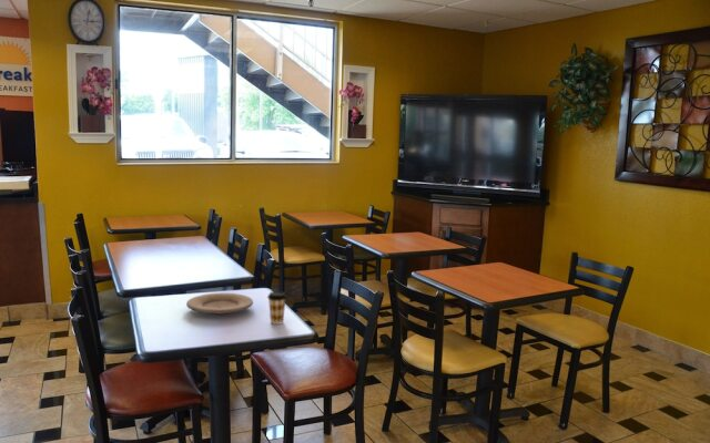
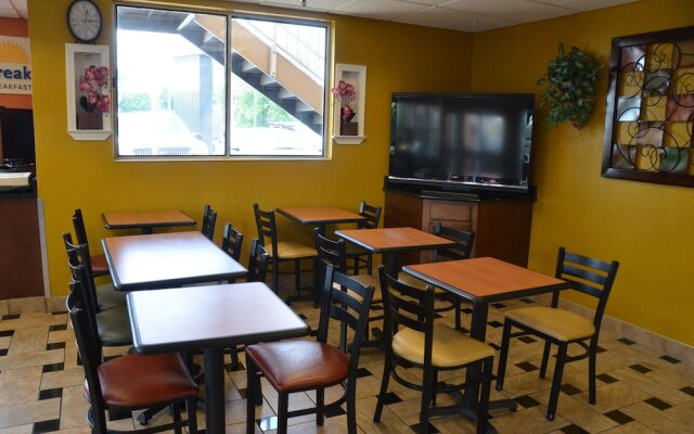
- coffee cup (276, 308)
- plate (220, 305)
